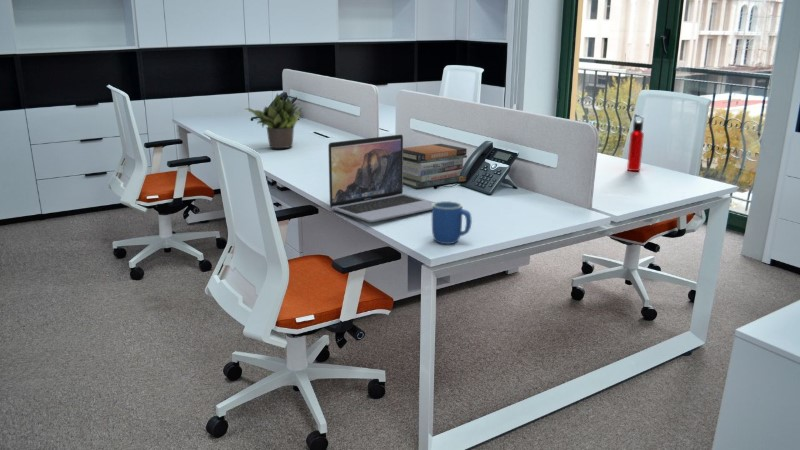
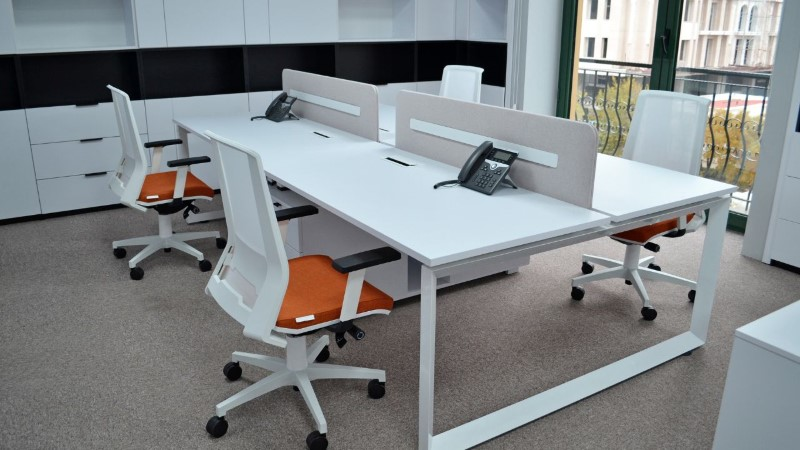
- book stack (429, 165)
- potted plant (273, 120)
- mug (449, 223)
- water bottle (636, 142)
- laptop (387, 176)
